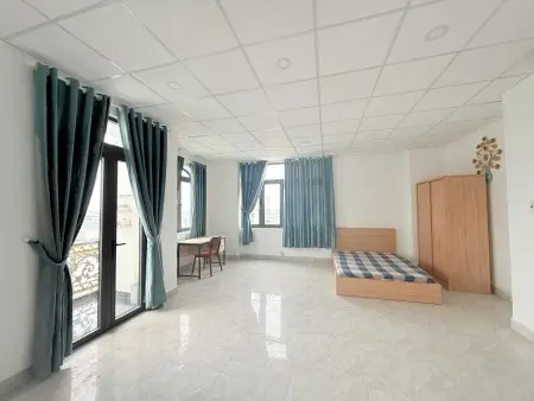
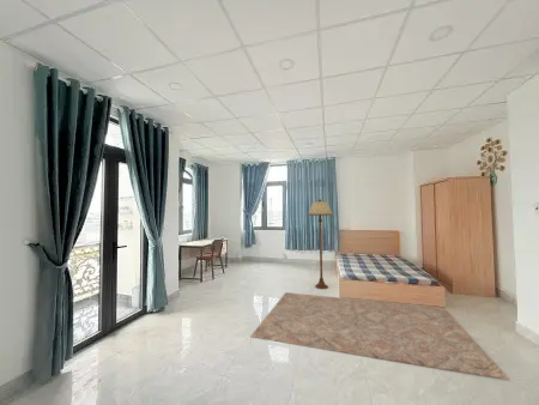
+ floor lamp (320, 242)
+ rug (358, 321)
